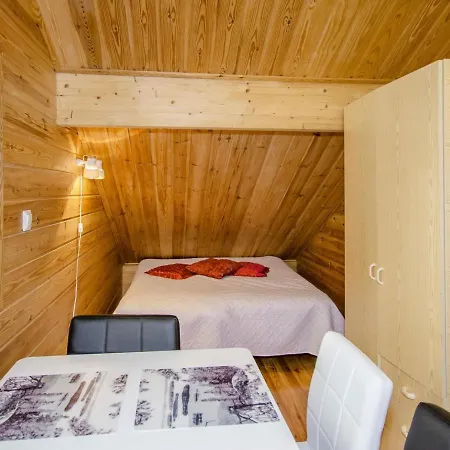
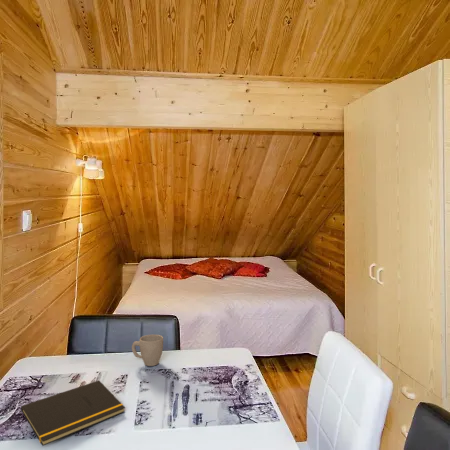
+ notepad (74, 408)
+ mug (147, 350)
